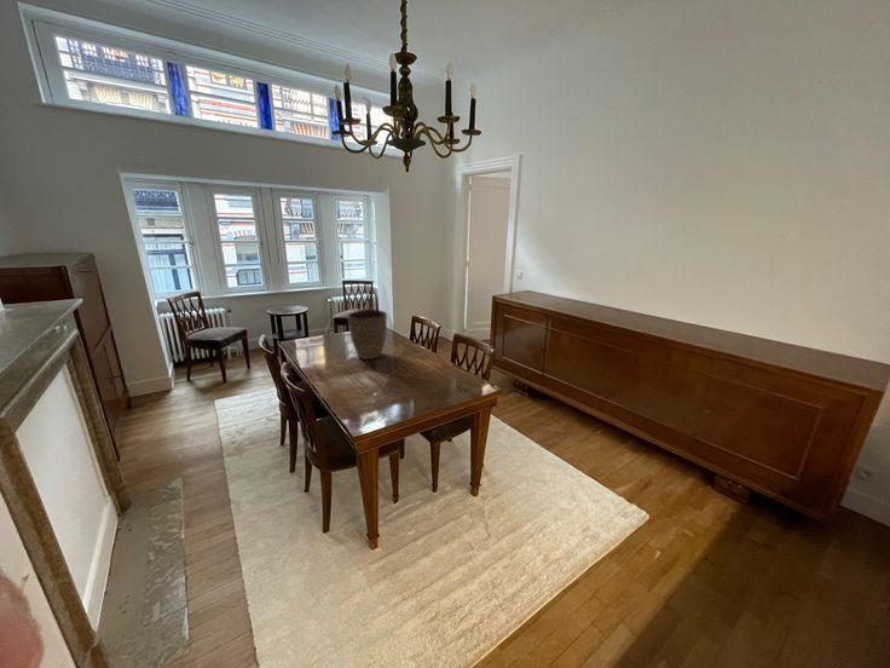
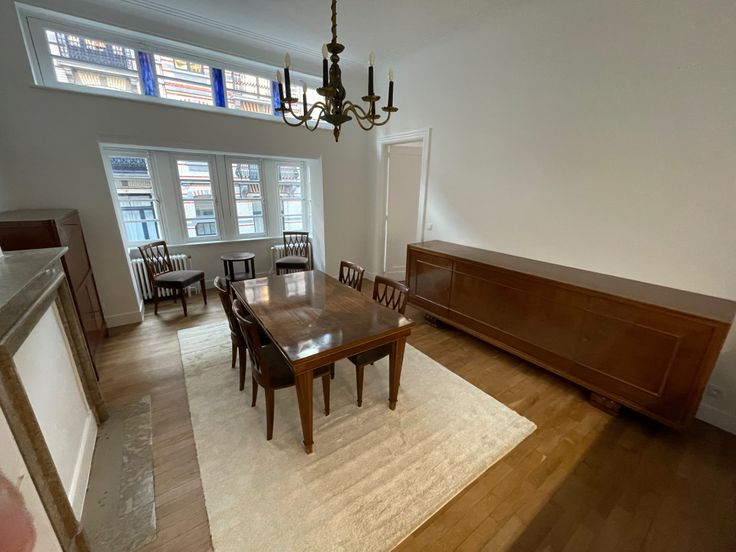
- vase (368, 334)
